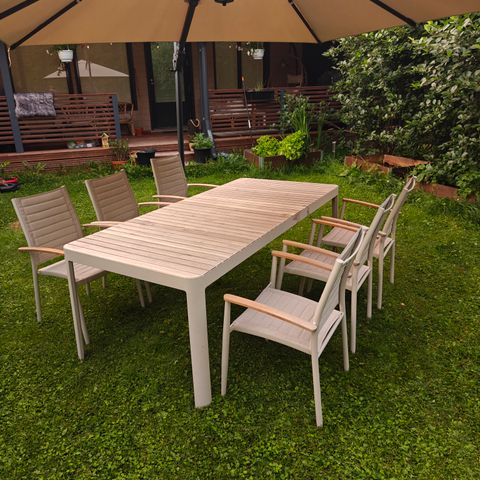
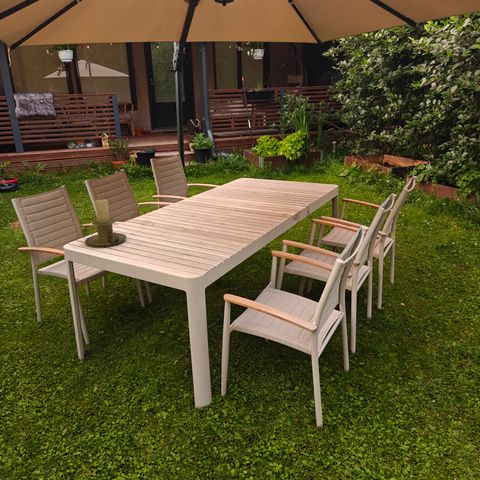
+ candle holder (103, 220)
